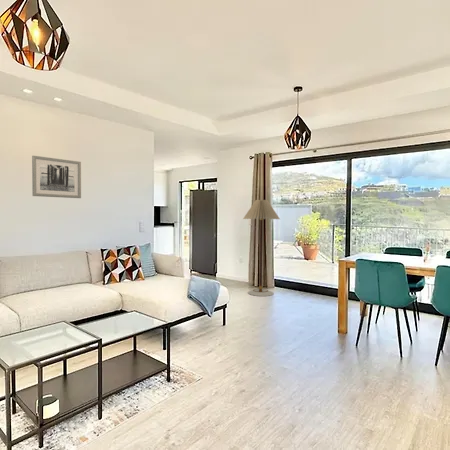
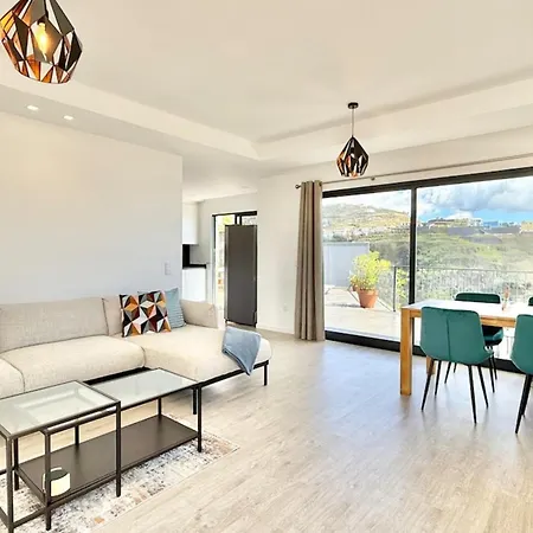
- wall art (57, 178)
- floor lamp (261, 246)
